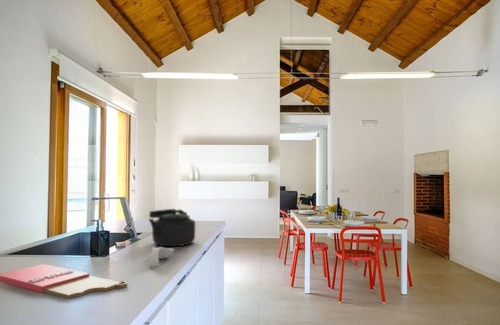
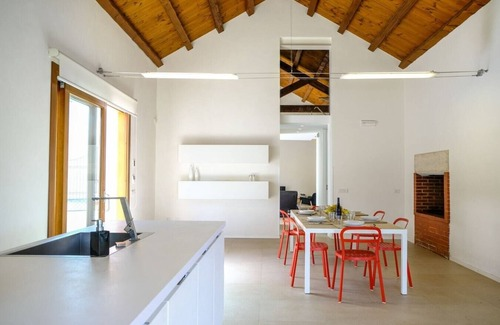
- spoon rest (159, 252)
- kettle (172, 226)
- cutting board (61, 279)
